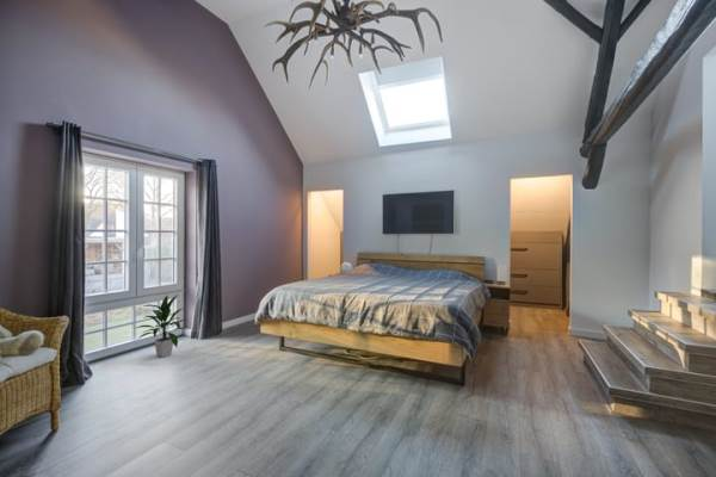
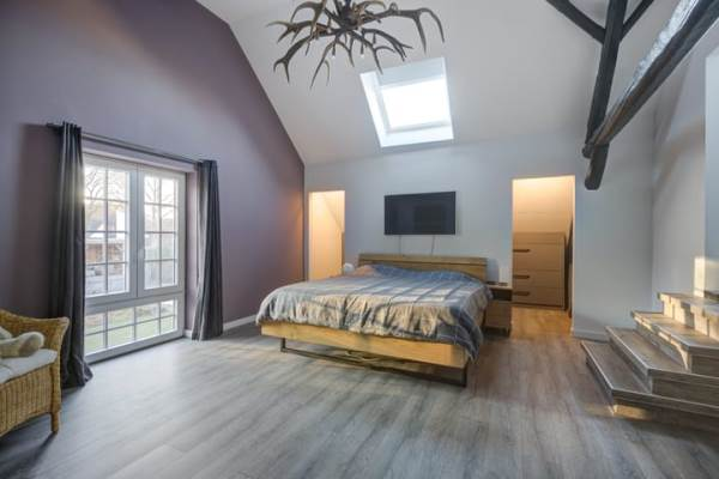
- indoor plant (163, 326)
